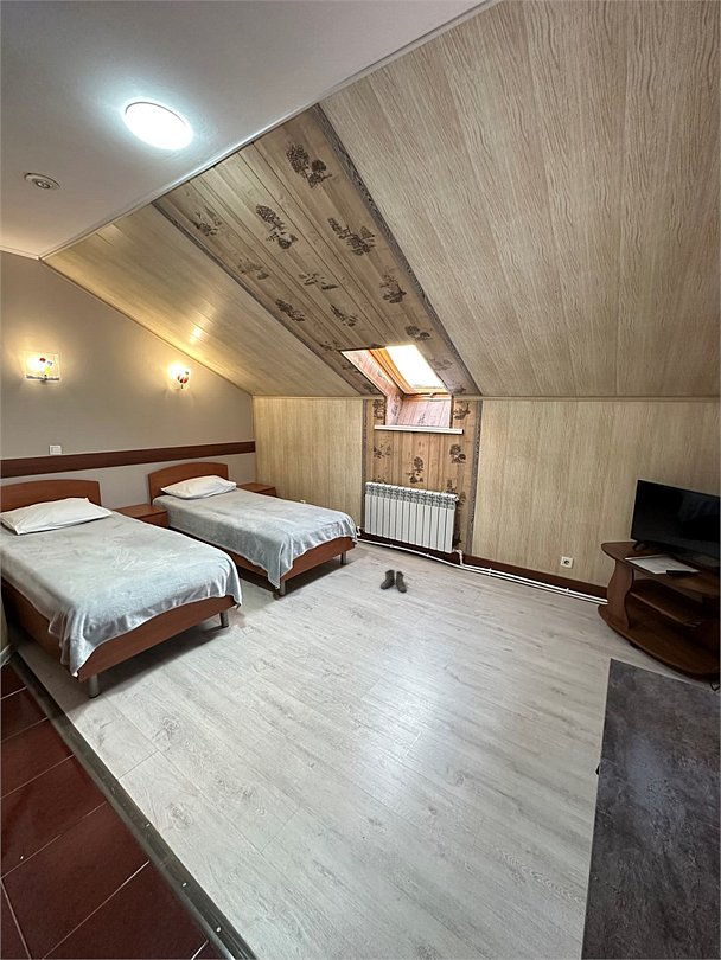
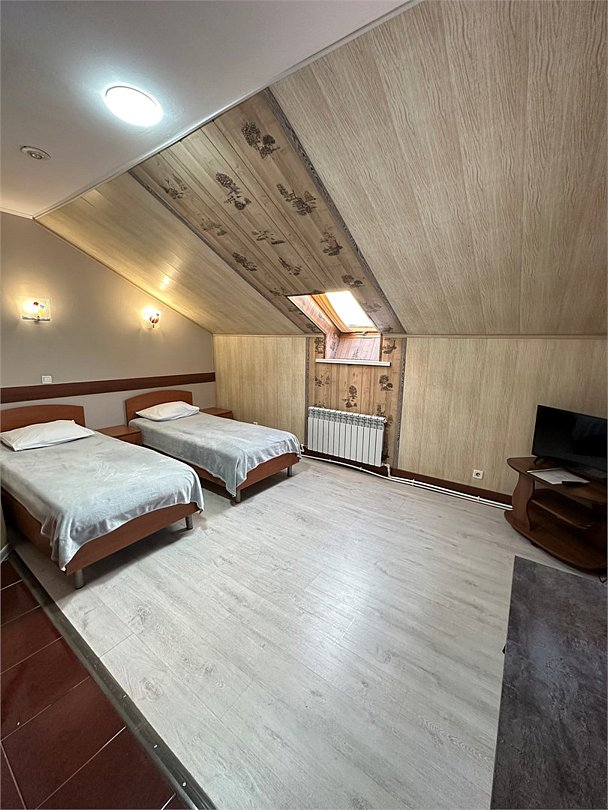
- boots (393, 580)
